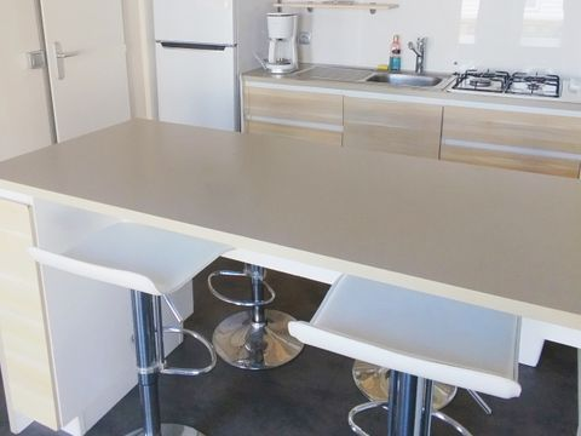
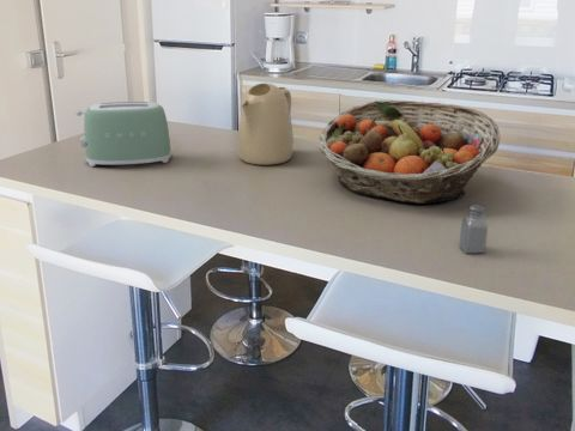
+ fruit basket (404, 148)
+ saltshaker (473, 227)
+ toaster (125, 132)
+ kettle (267, 121)
